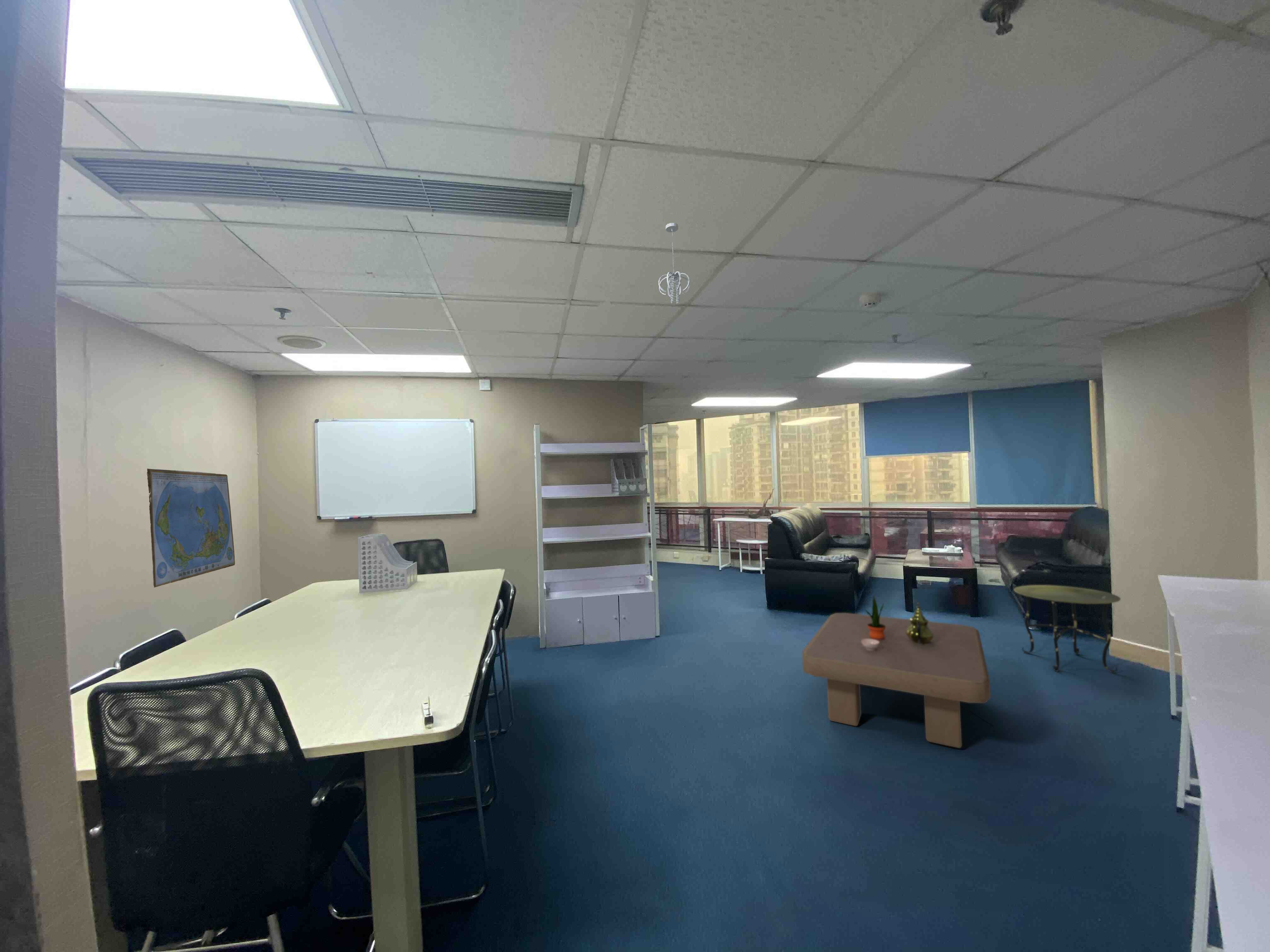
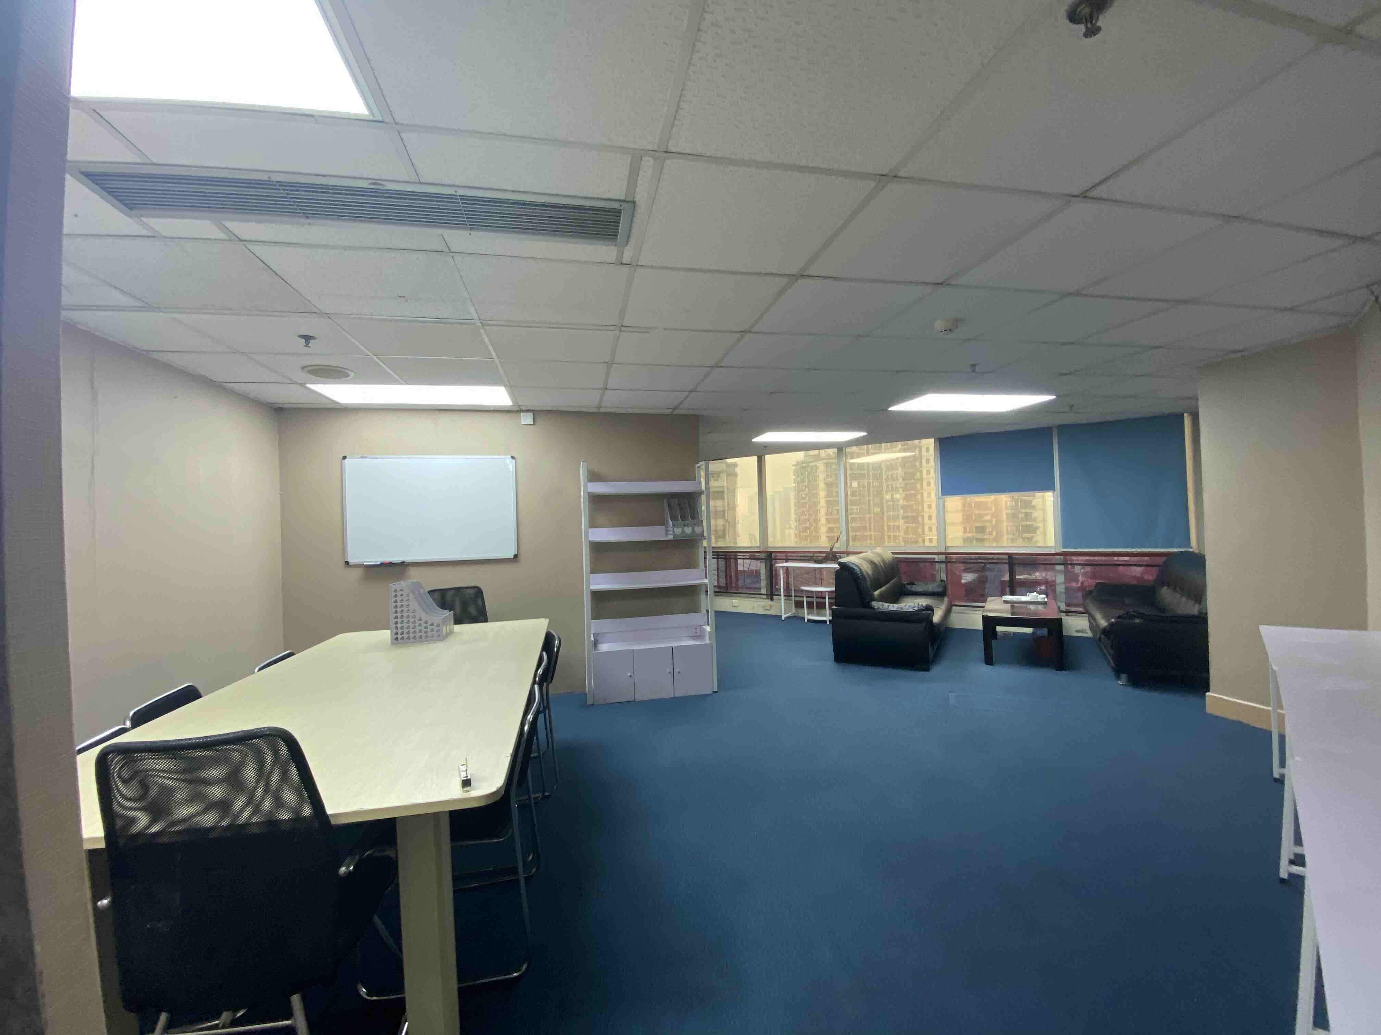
- world map (196, 524)
- coffee table (895, 672)
- potted plant (875, 617)
- teacup (871, 644)
- teapot (919, 622)
- side table (1066, 628)
- pendant light (673, 264)
